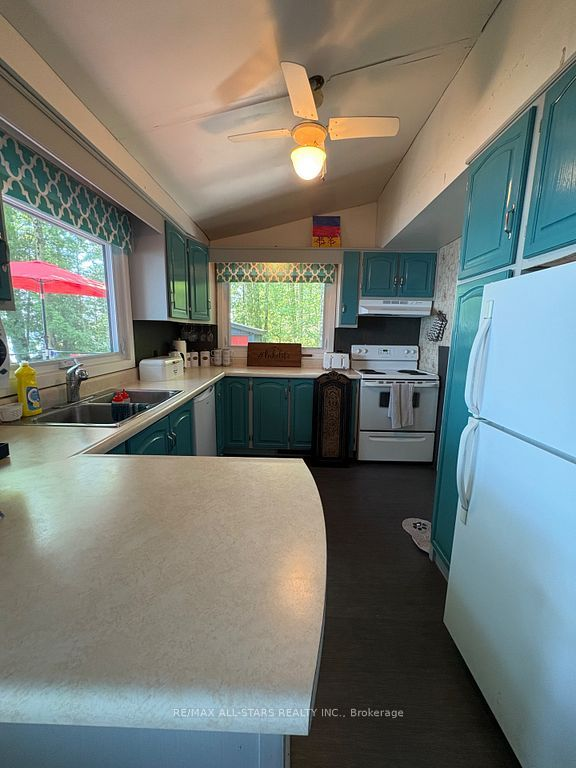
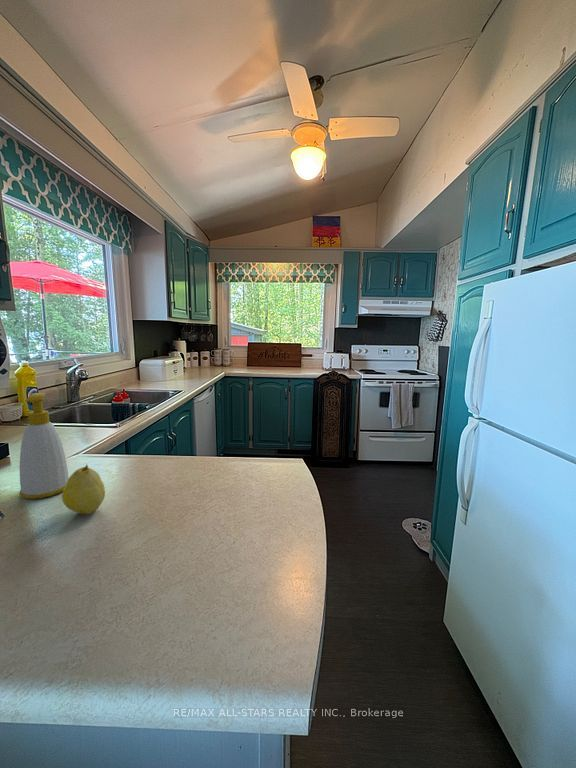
+ fruit (83, 488)
+ soap bottle (41, 443)
